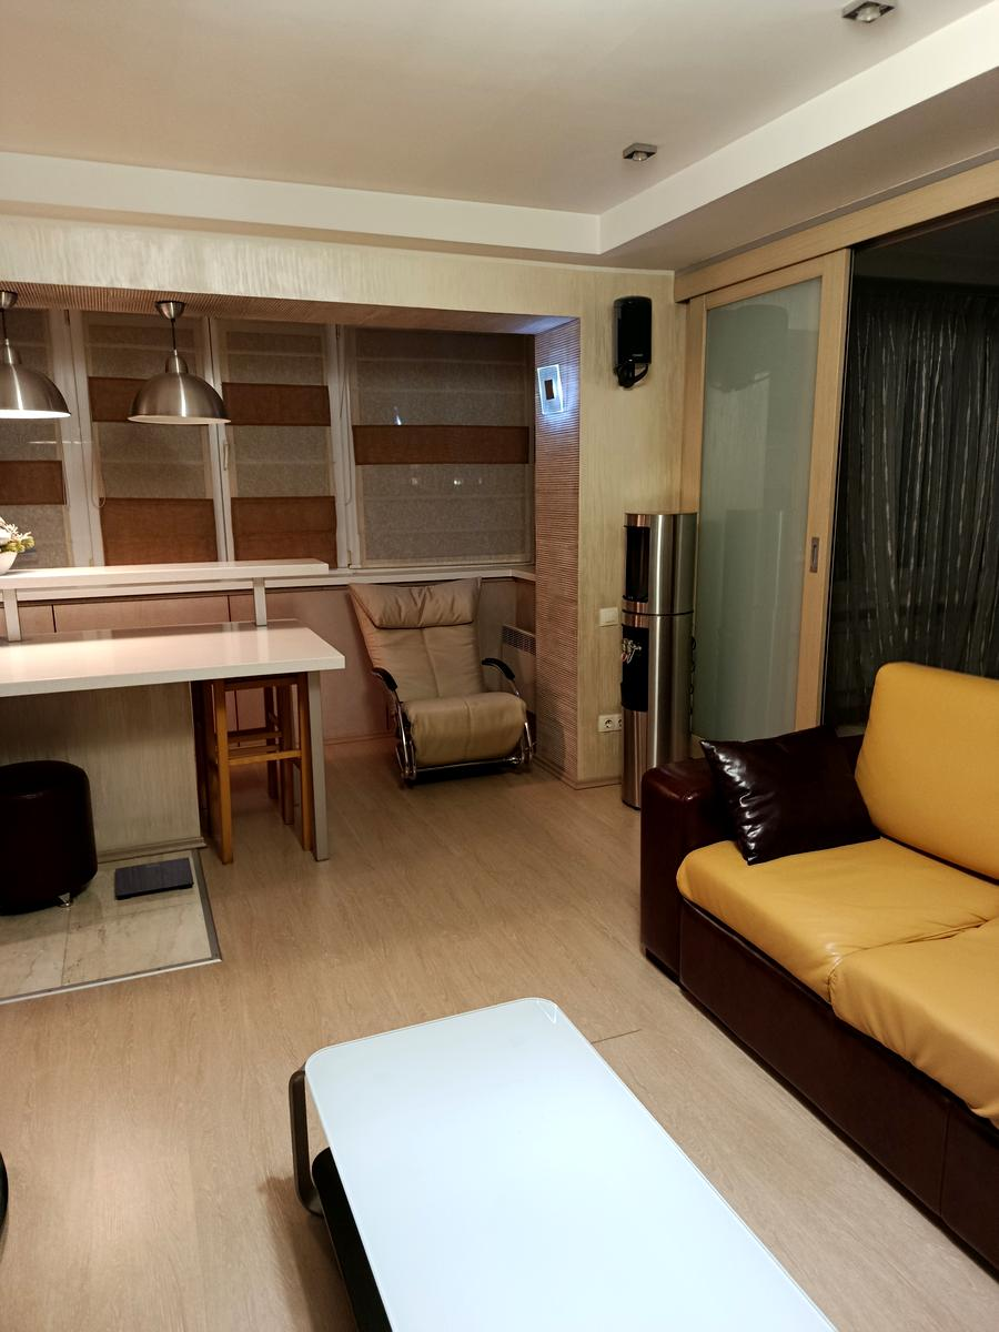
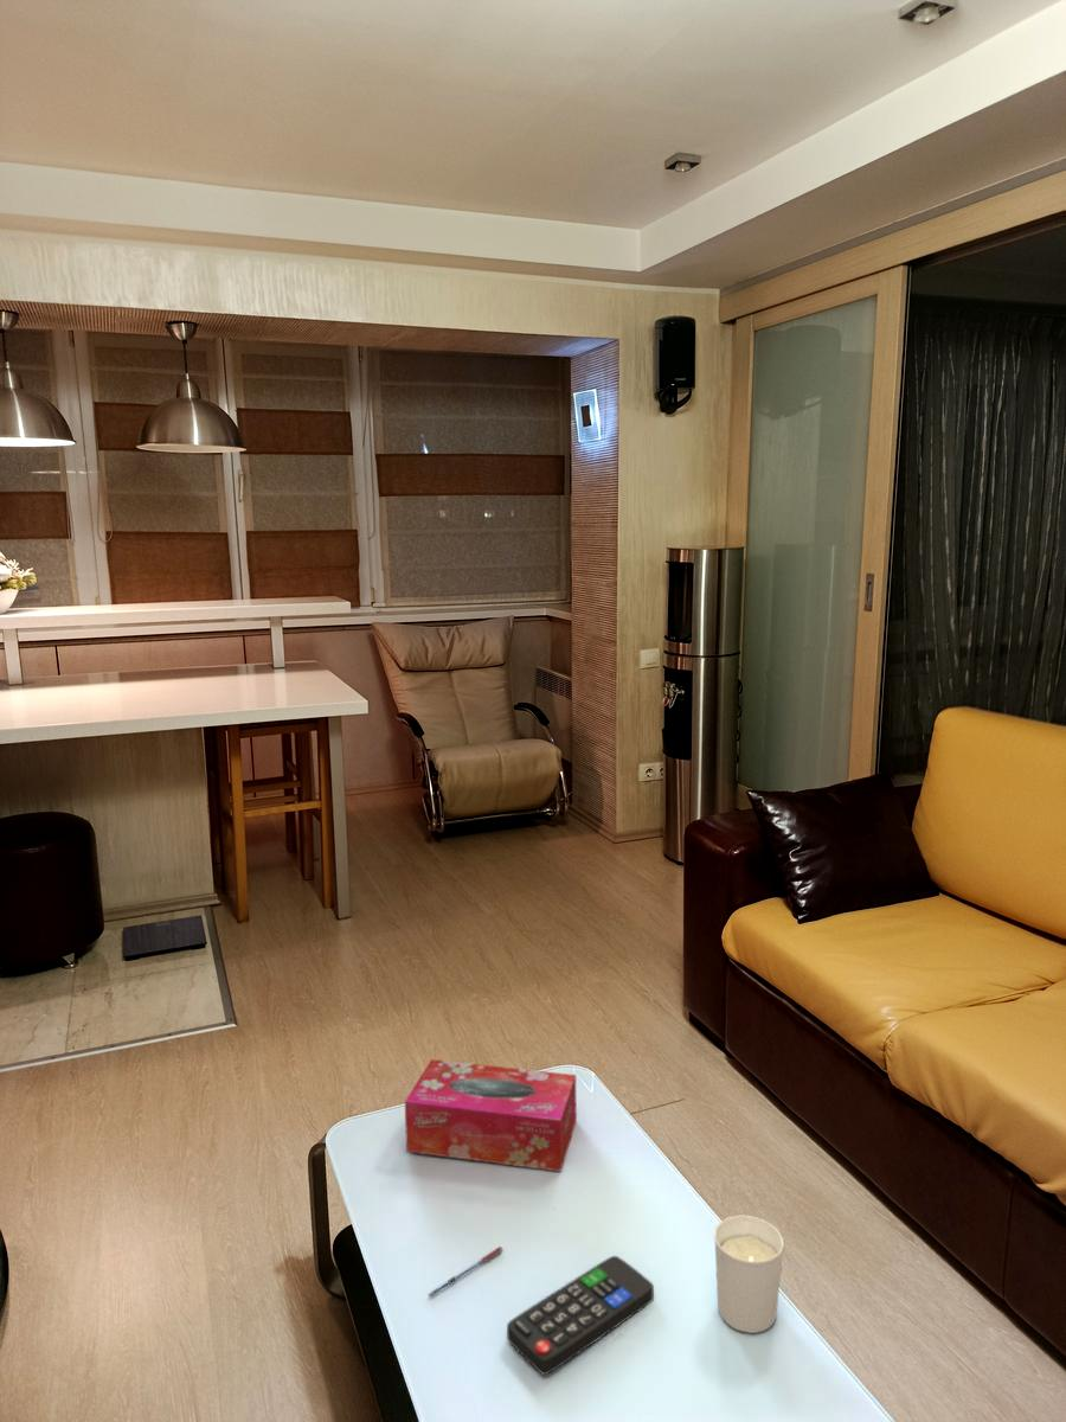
+ tissue box (493, 1112)
+ pen (465, 1270)
+ remote control (582, 1309)
+ candle holder (747, 1274)
